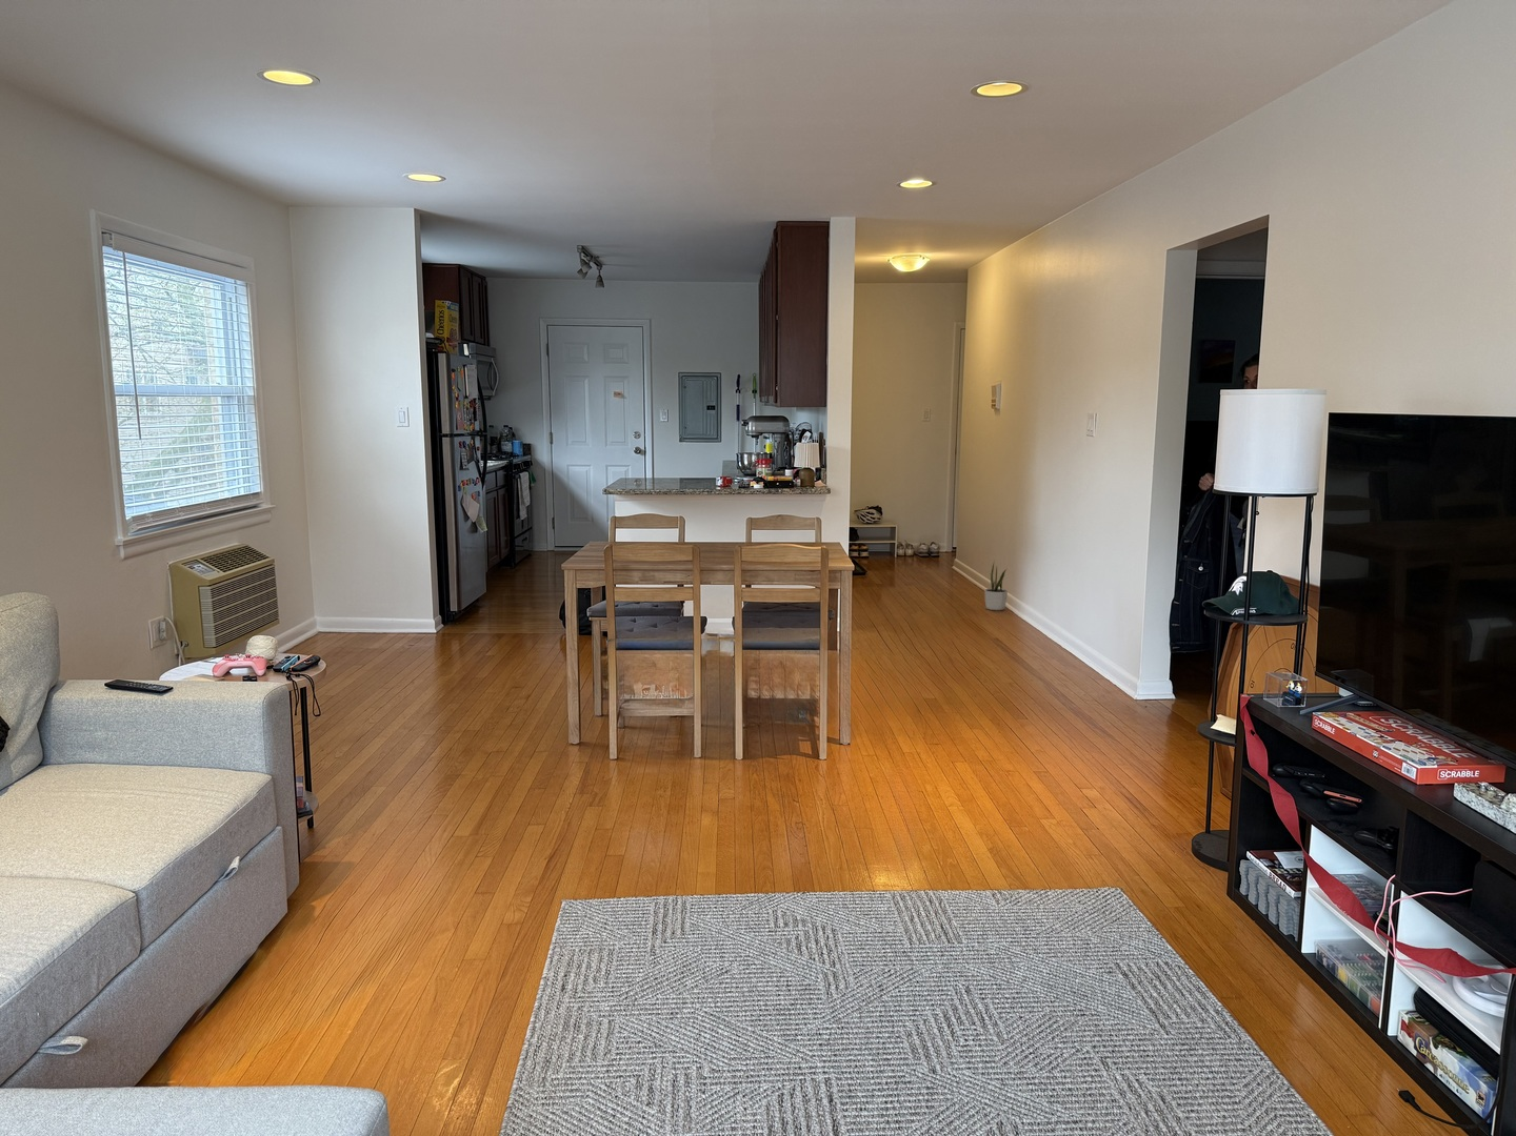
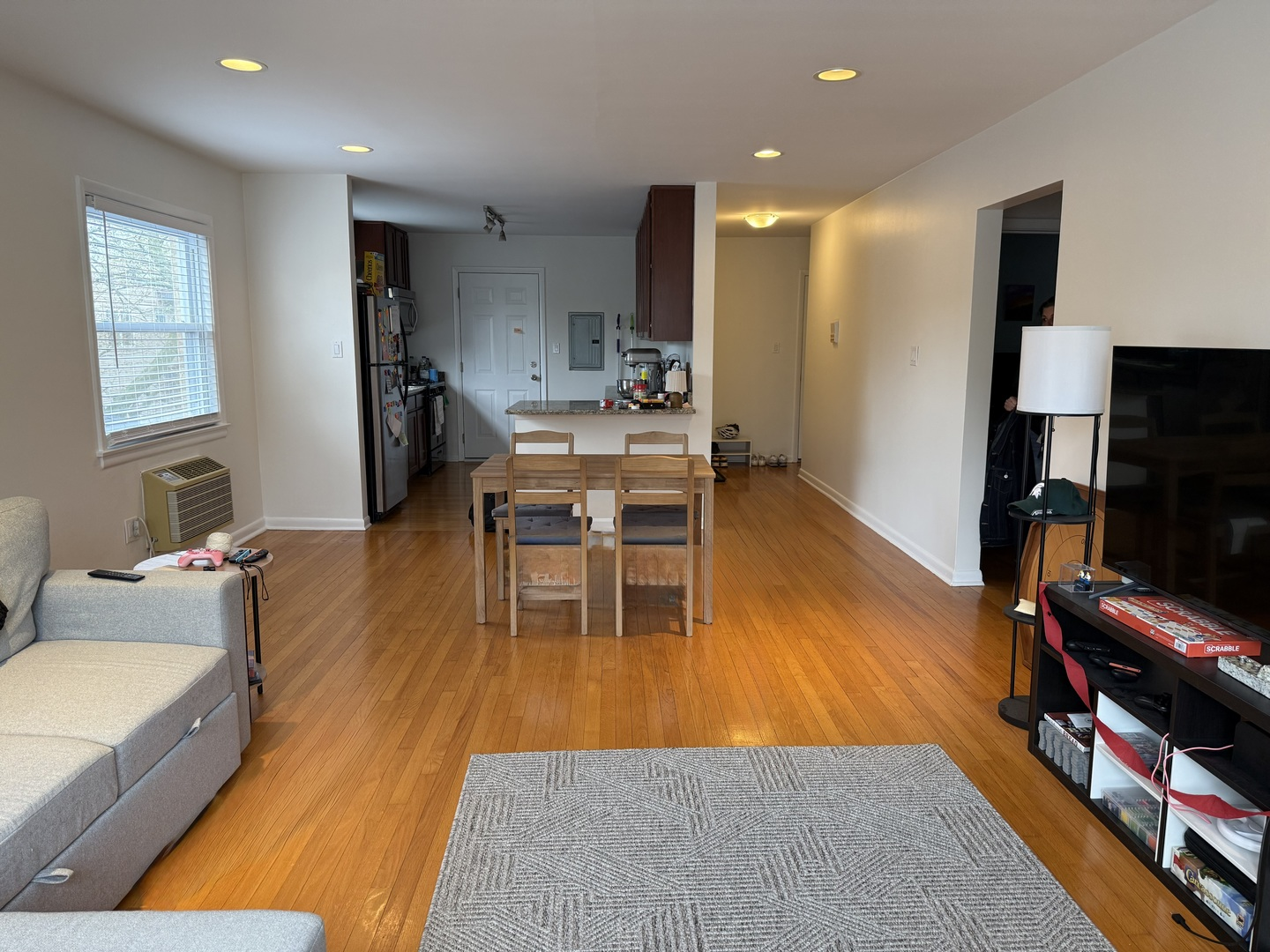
- potted plant (996, 584)
